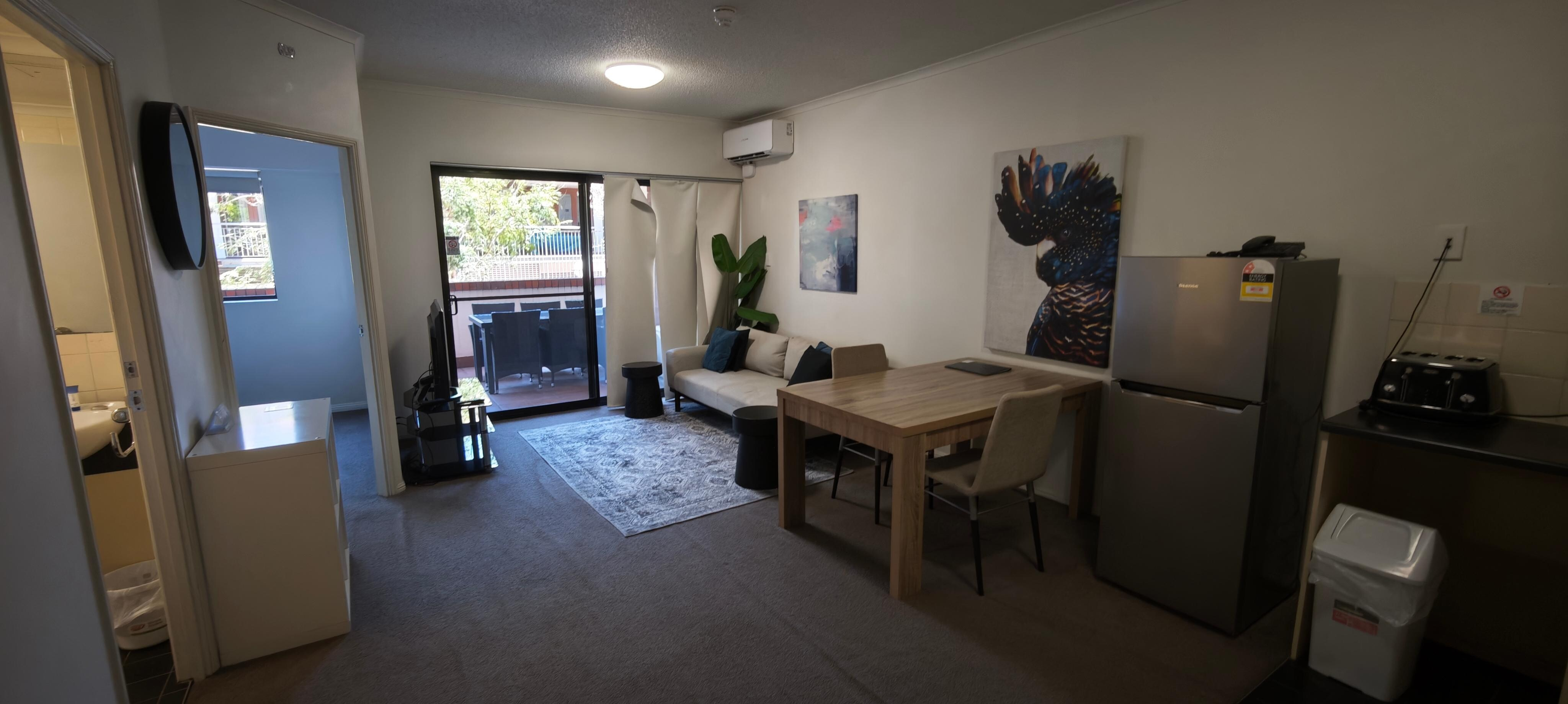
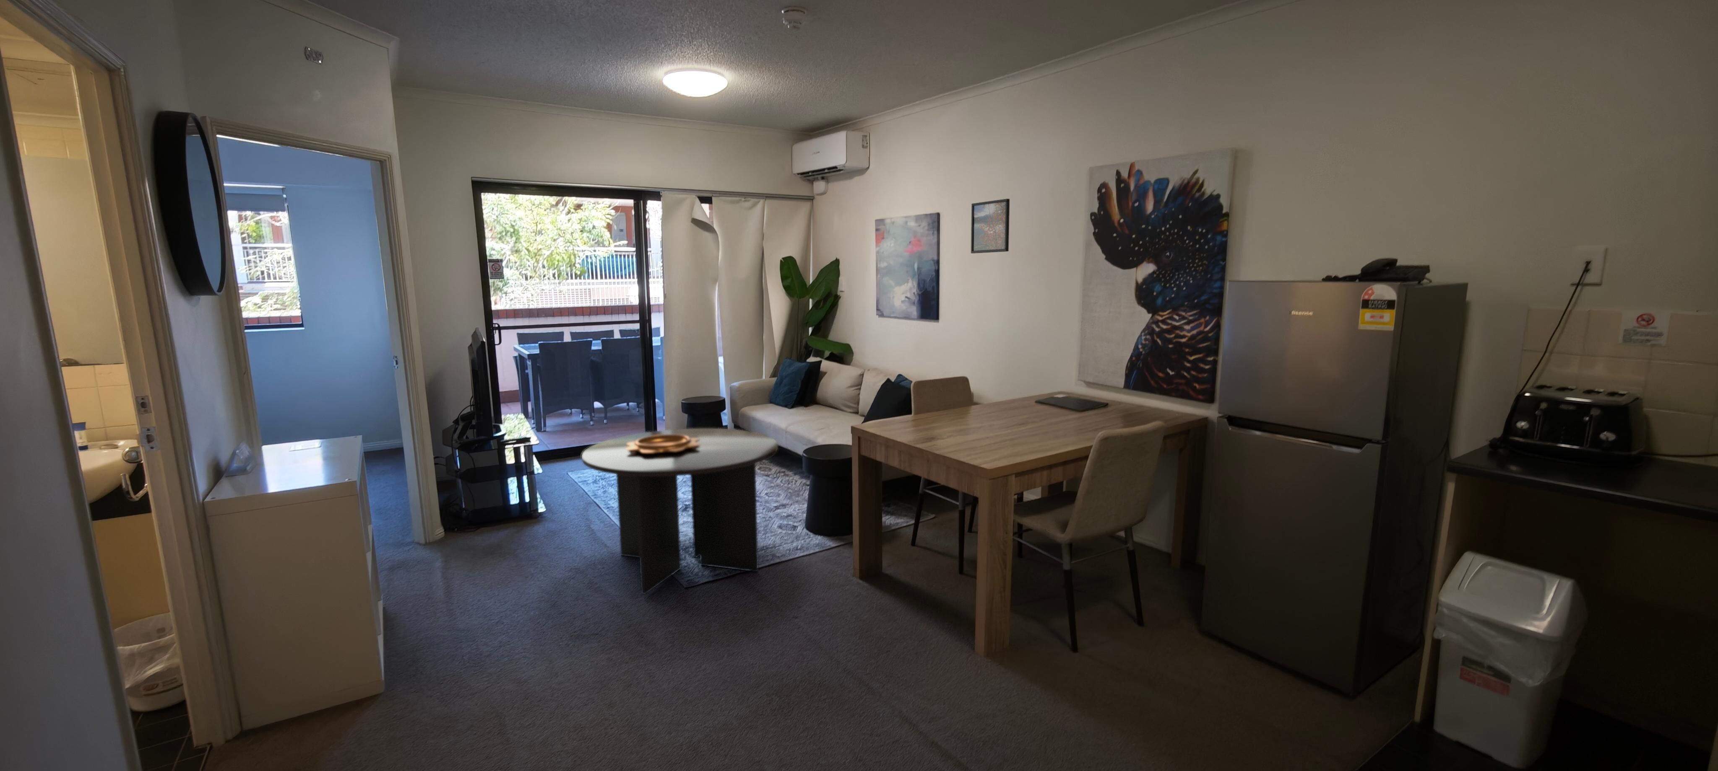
+ coffee table (691, 505)
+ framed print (989, 227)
+ decorative bowl (664, 444)
